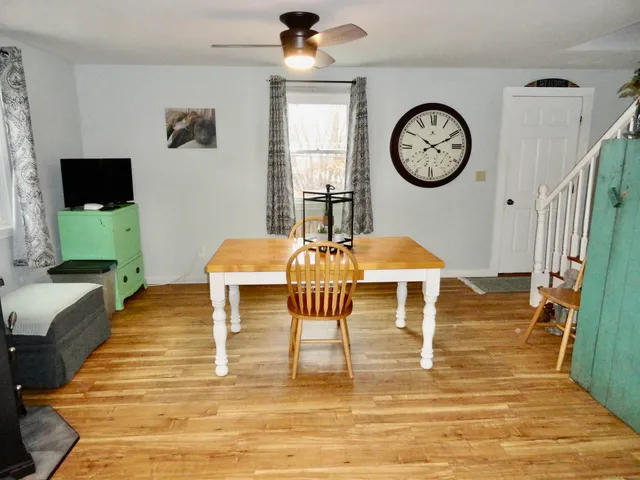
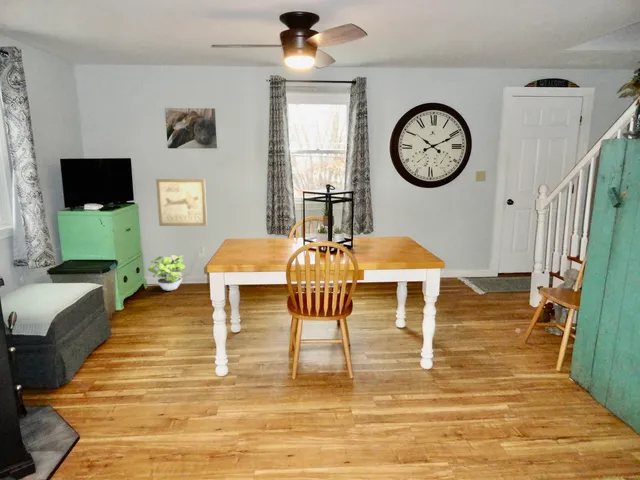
+ wall art (181, 202)
+ potted plant (167, 271)
